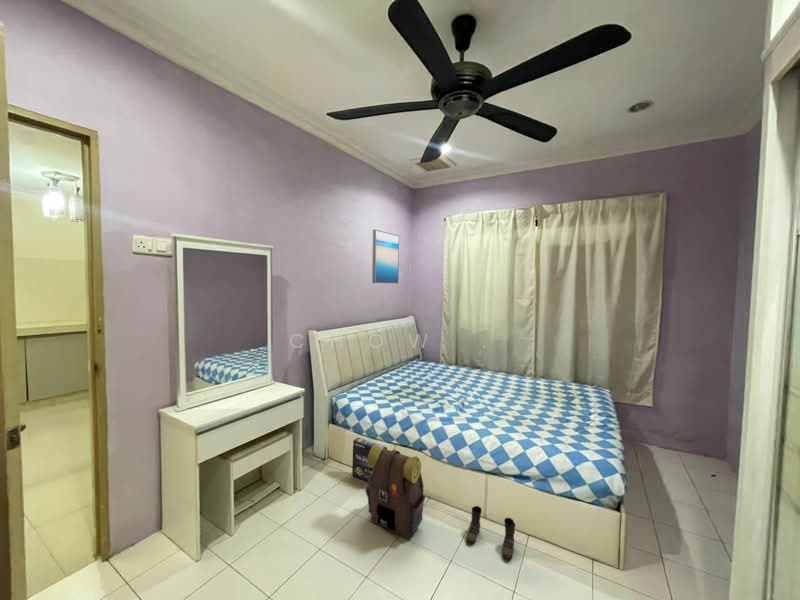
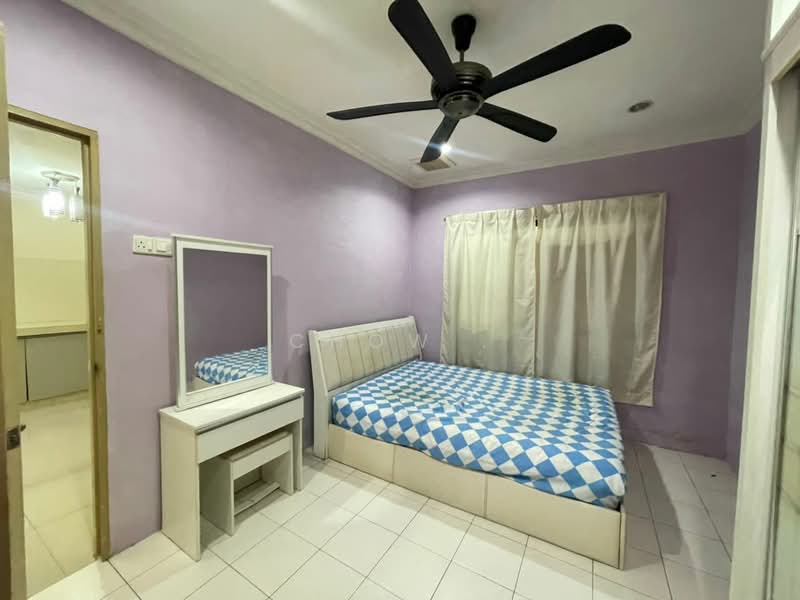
- backpack (400, 481)
- boots (479, 530)
- box (367, 463)
- wall art (386, 258)
